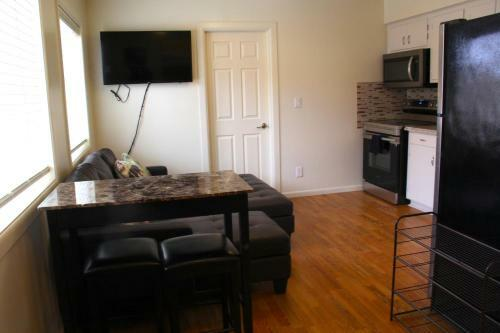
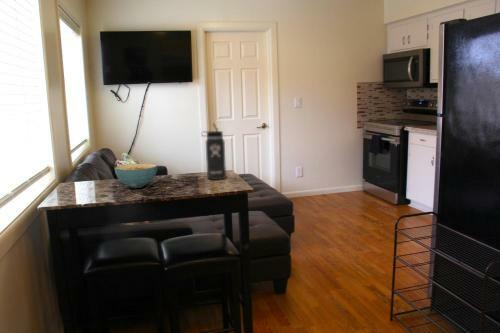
+ cereal bowl (136, 176)
+ thermos bottle (213, 150)
